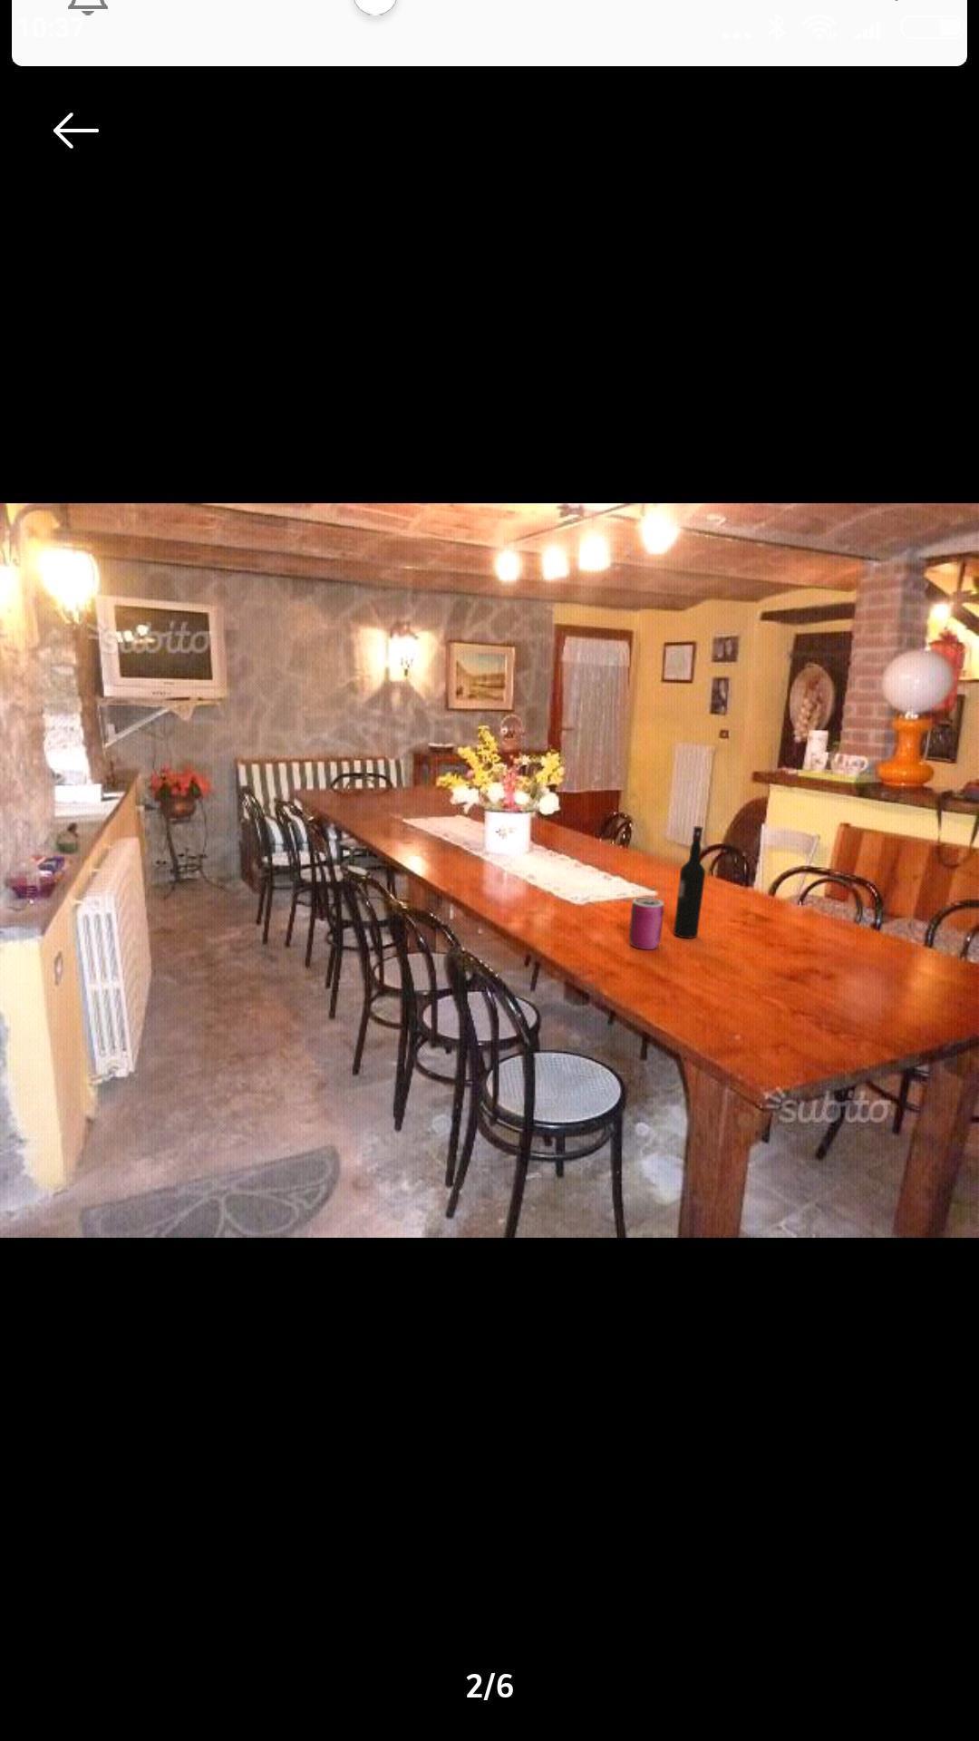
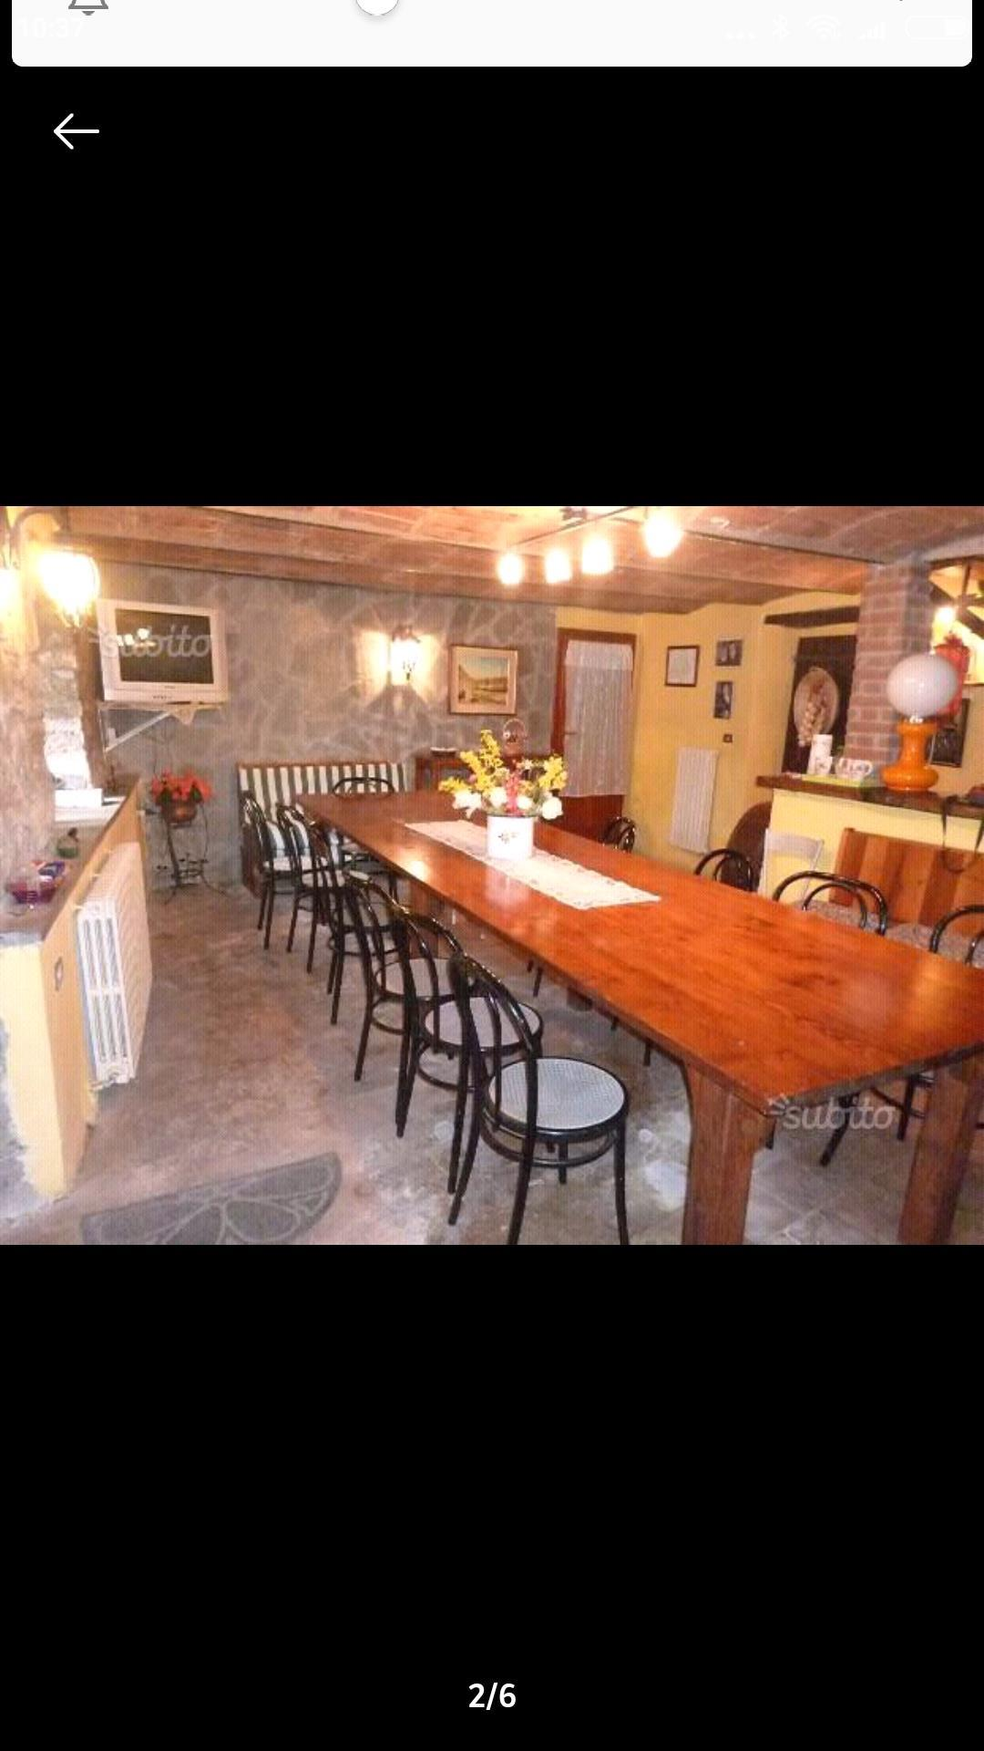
- wine bottle (691, 881)
- can (645, 923)
